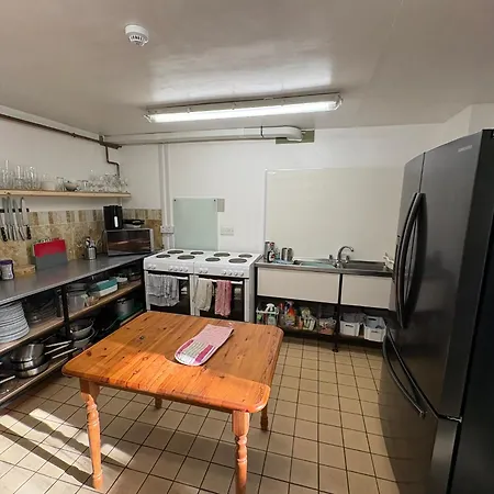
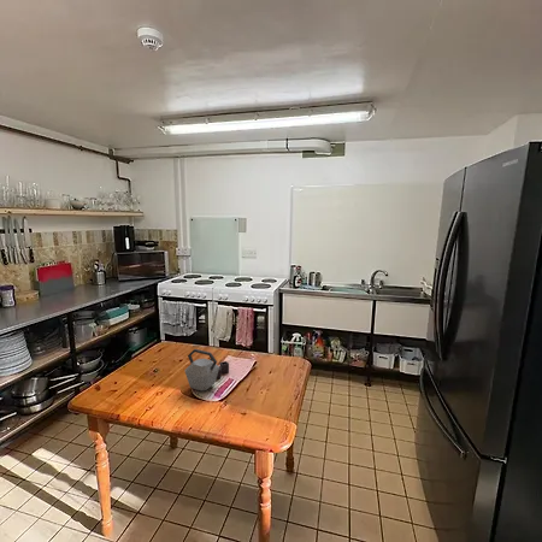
+ kettle (211, 363)
